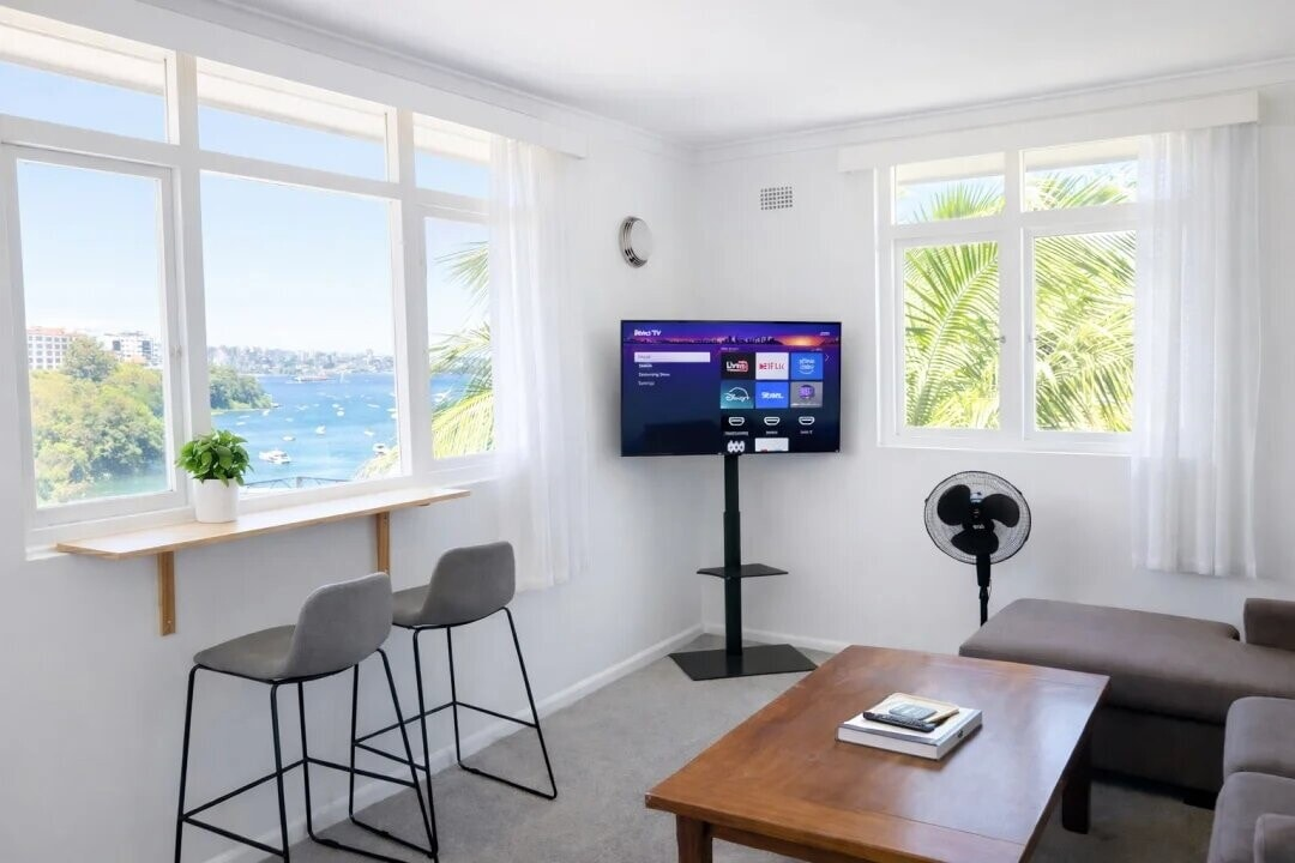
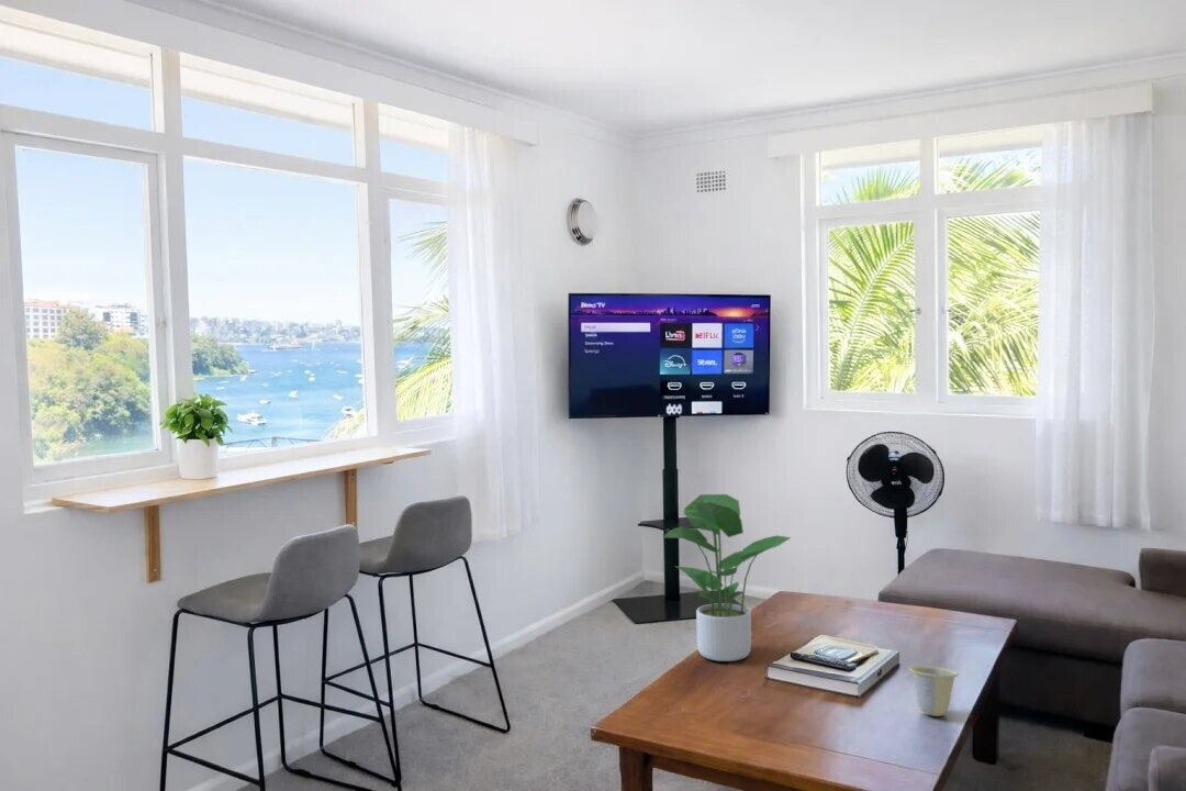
+ cup (933, 690)
+ potted plant (730, 573)
